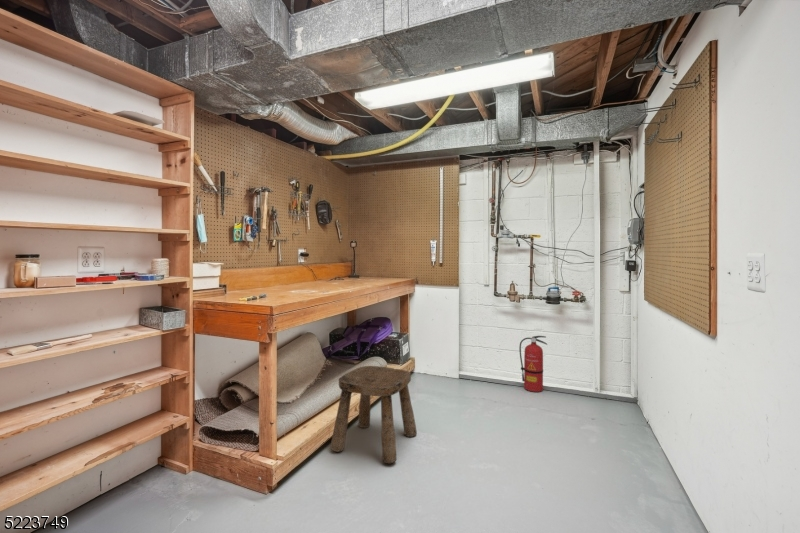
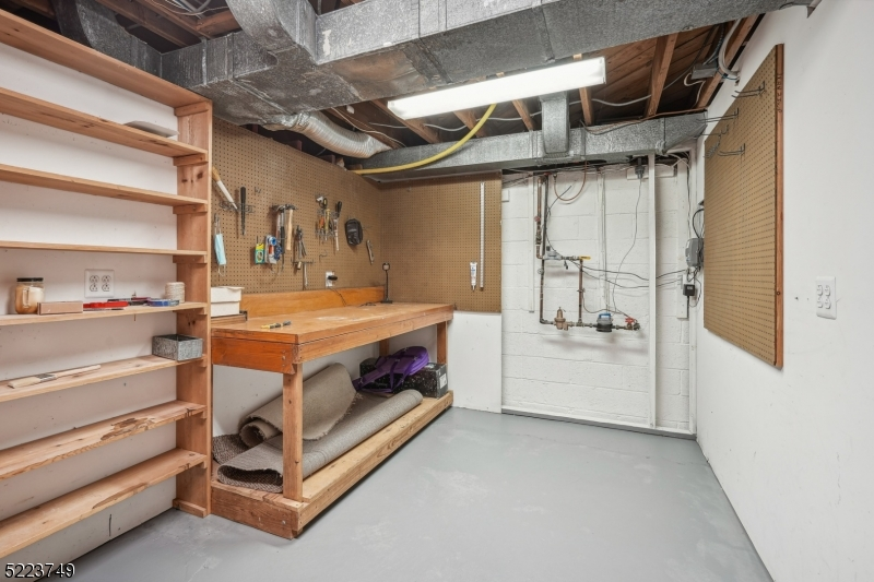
- stool (370, 406)
- fire extinguisher (533, 362)
